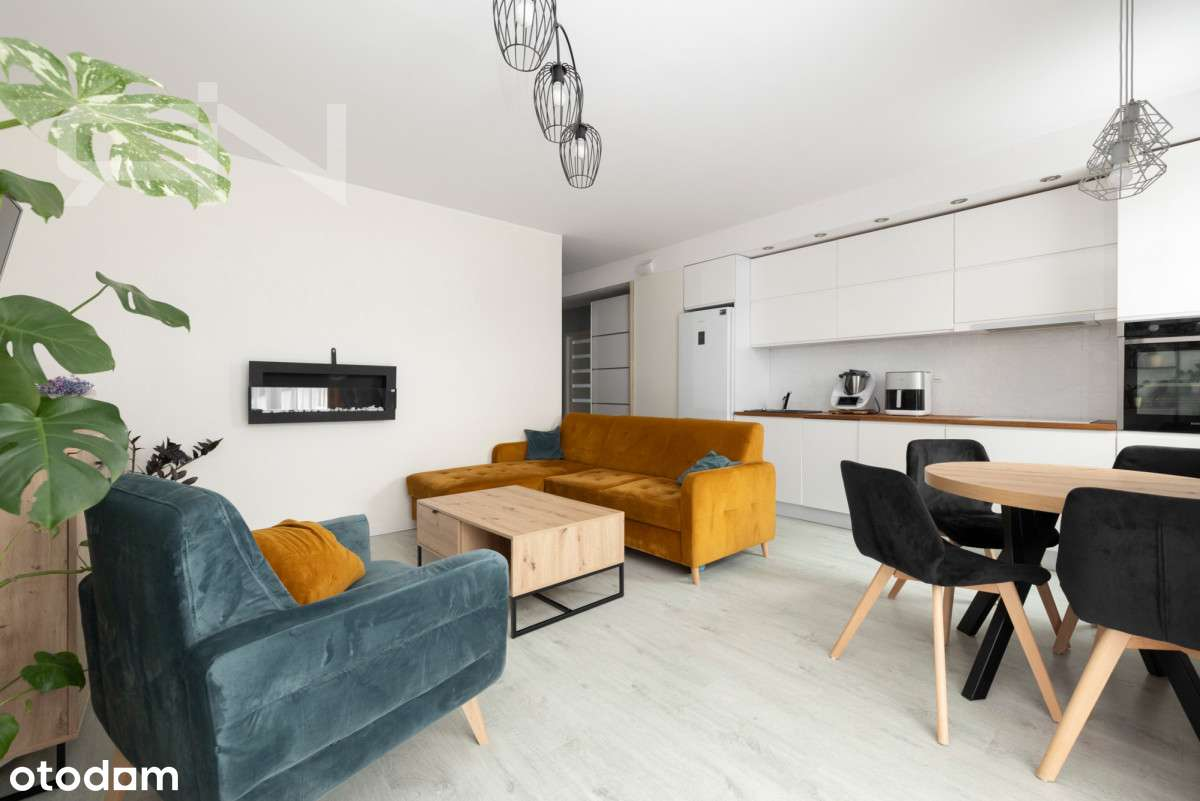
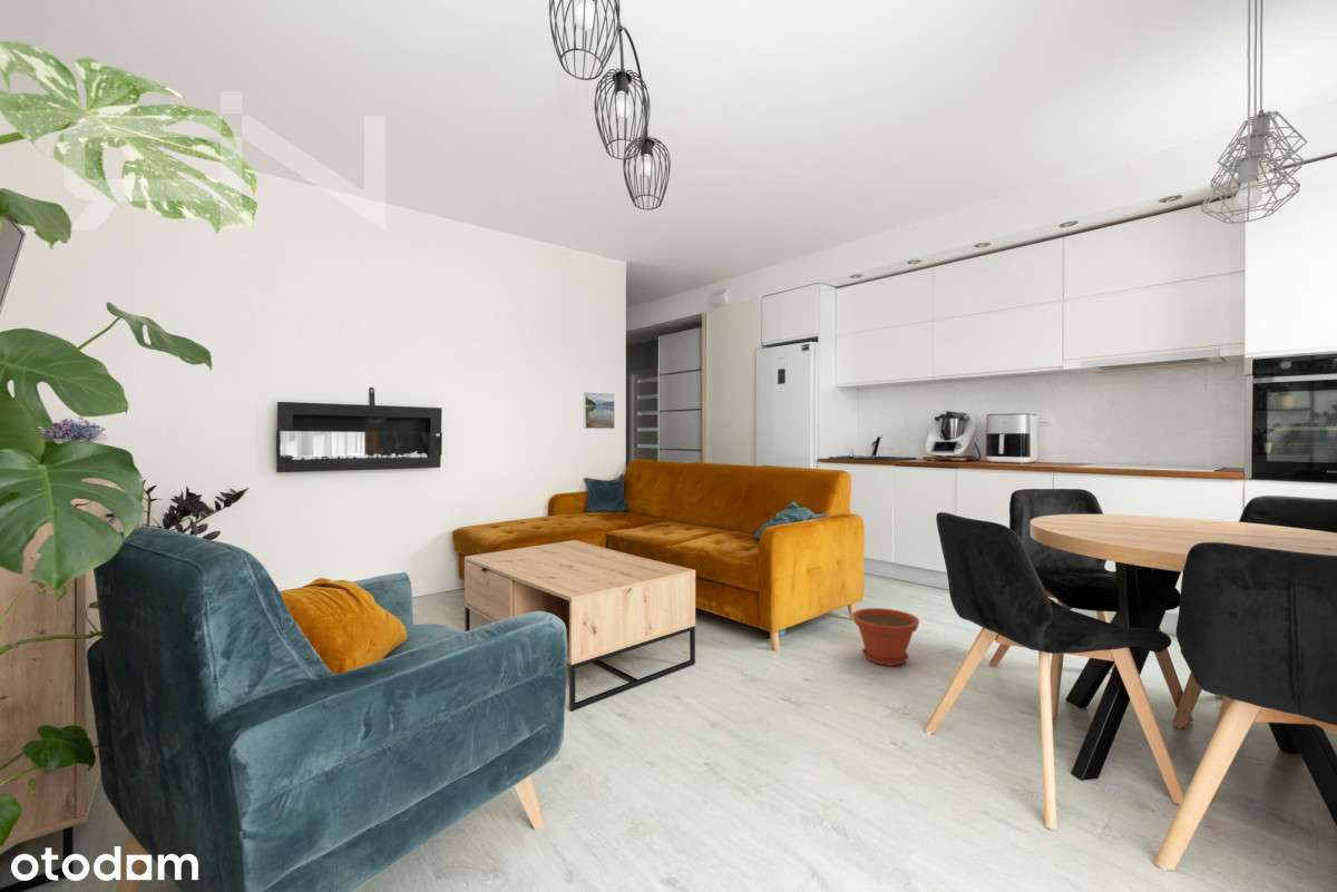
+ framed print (598, 411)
+ plant pot (885, 638)
